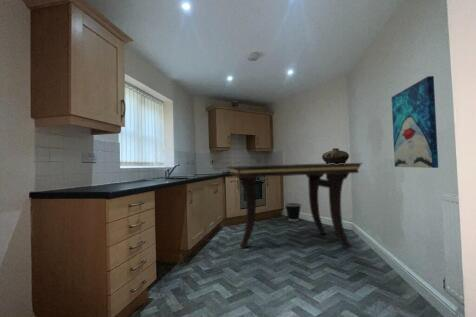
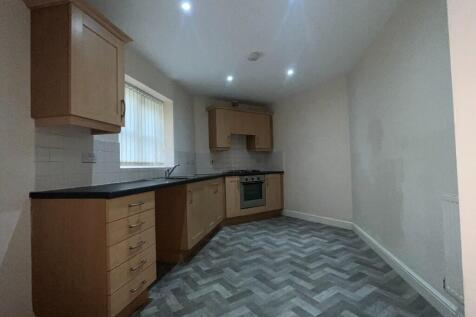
- dining table (309, 201)
- wall art (411, 127)
- wastebasket (293, 211)
- ceramic pot (335, 155)
